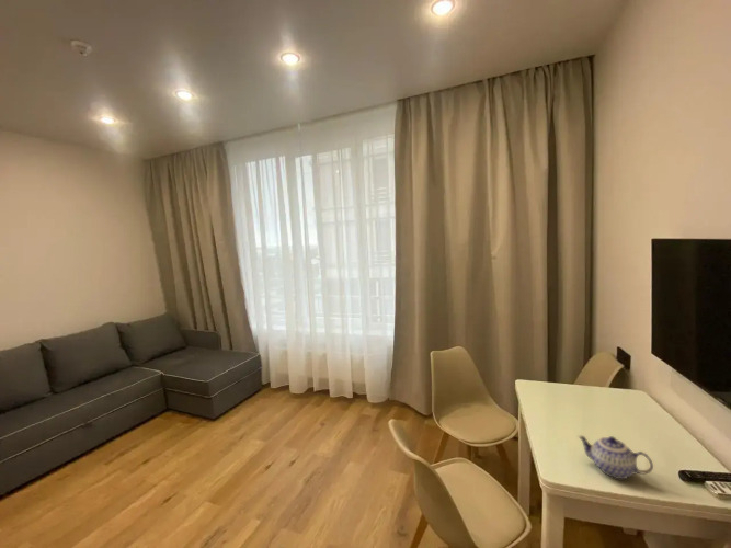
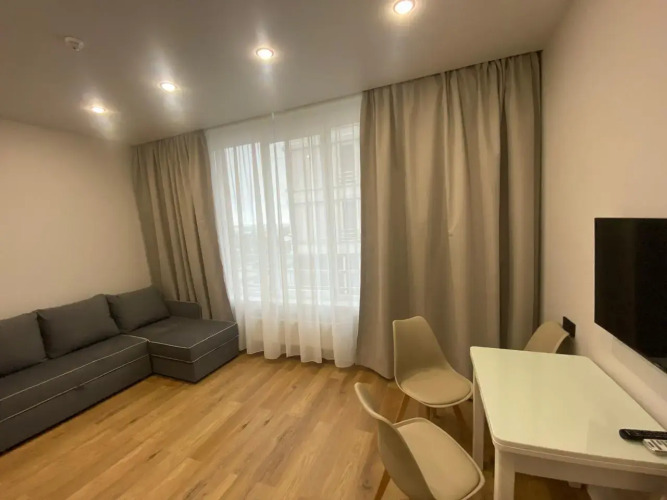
- teapot (613, 454)
